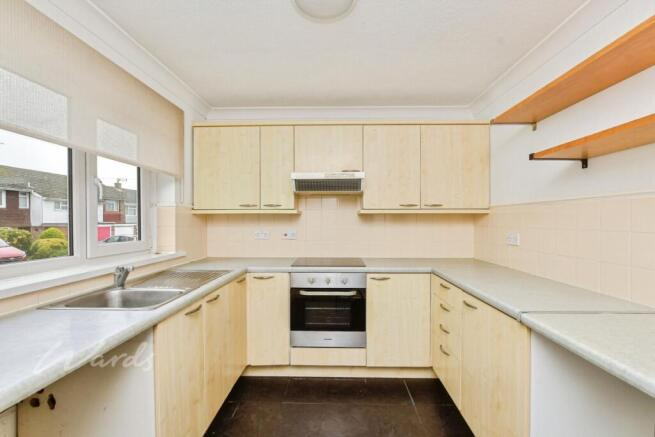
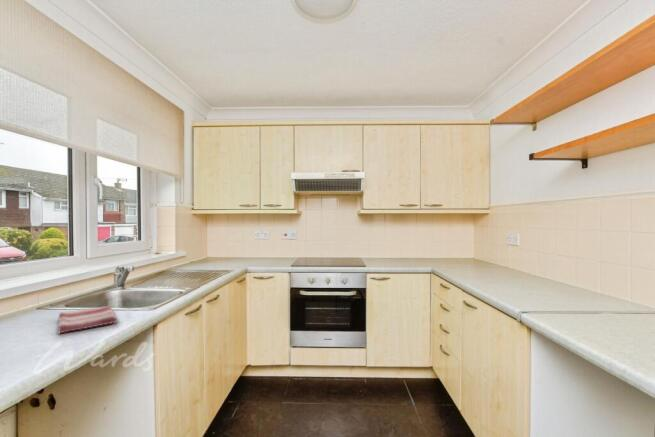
+ dish towel (87, 316)
